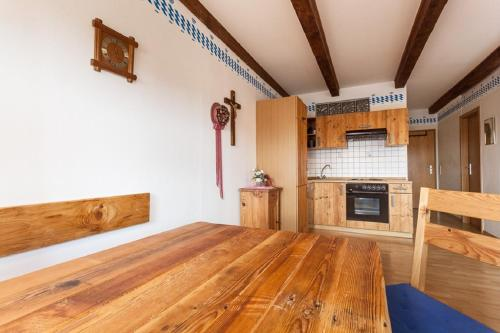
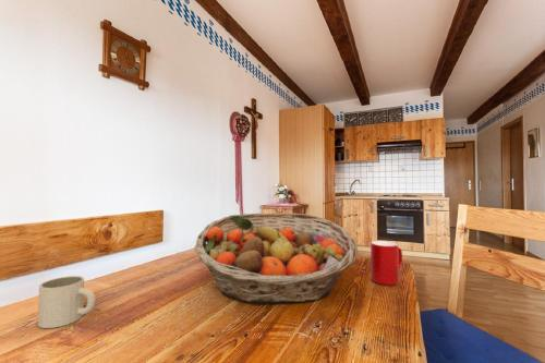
+ mug (69, 300)
+ cup (389, 262)
+ fruit basket (275, 250)
